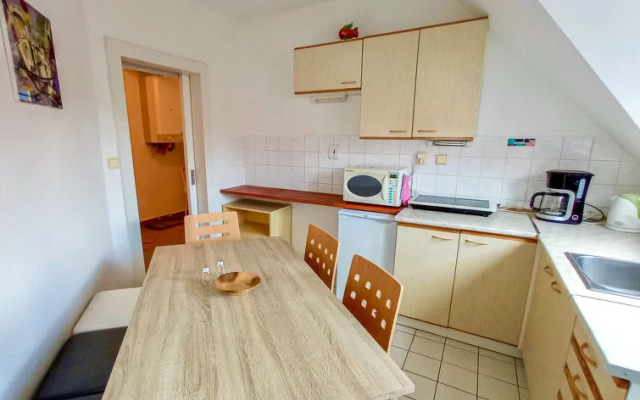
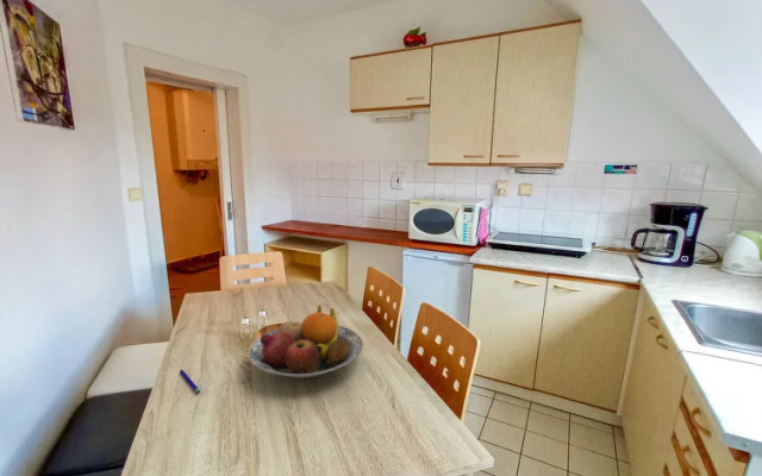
+ pen (189, 381)
+ fruit bowl (307, 340)
